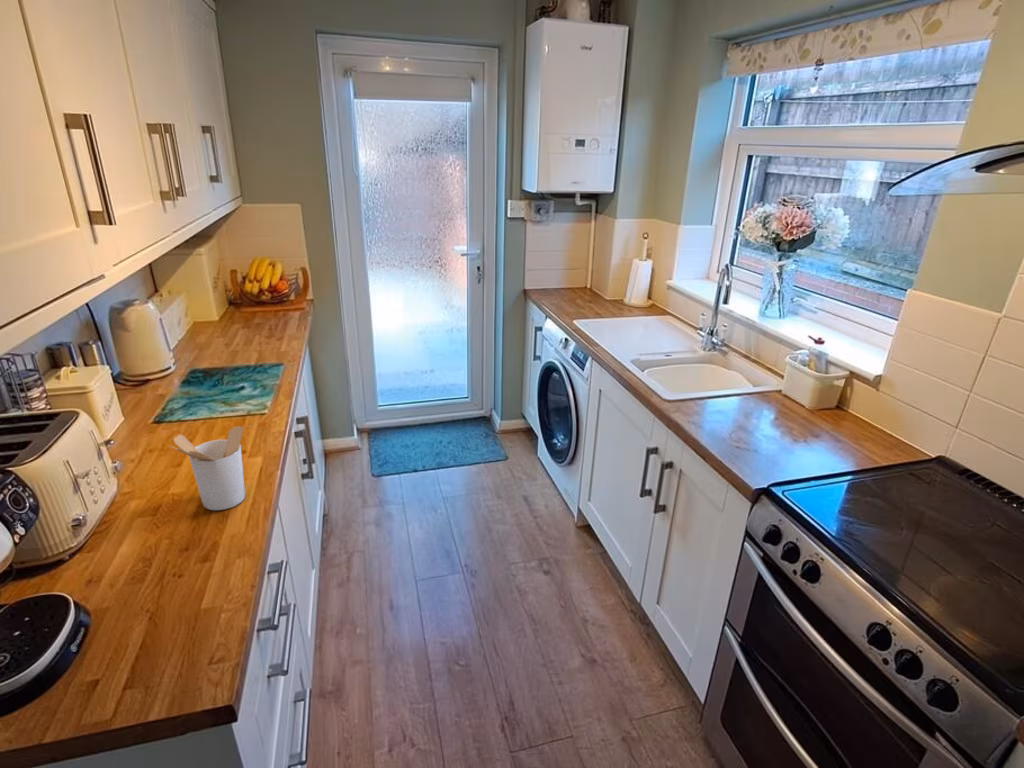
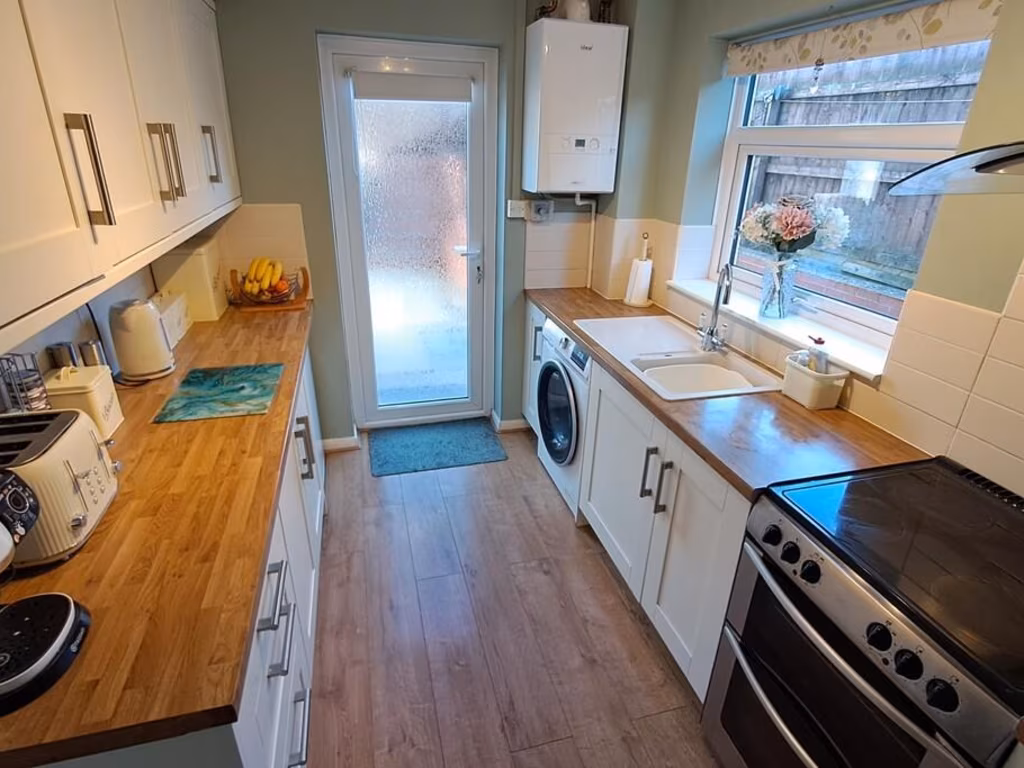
- utensil holder (210, 469)
